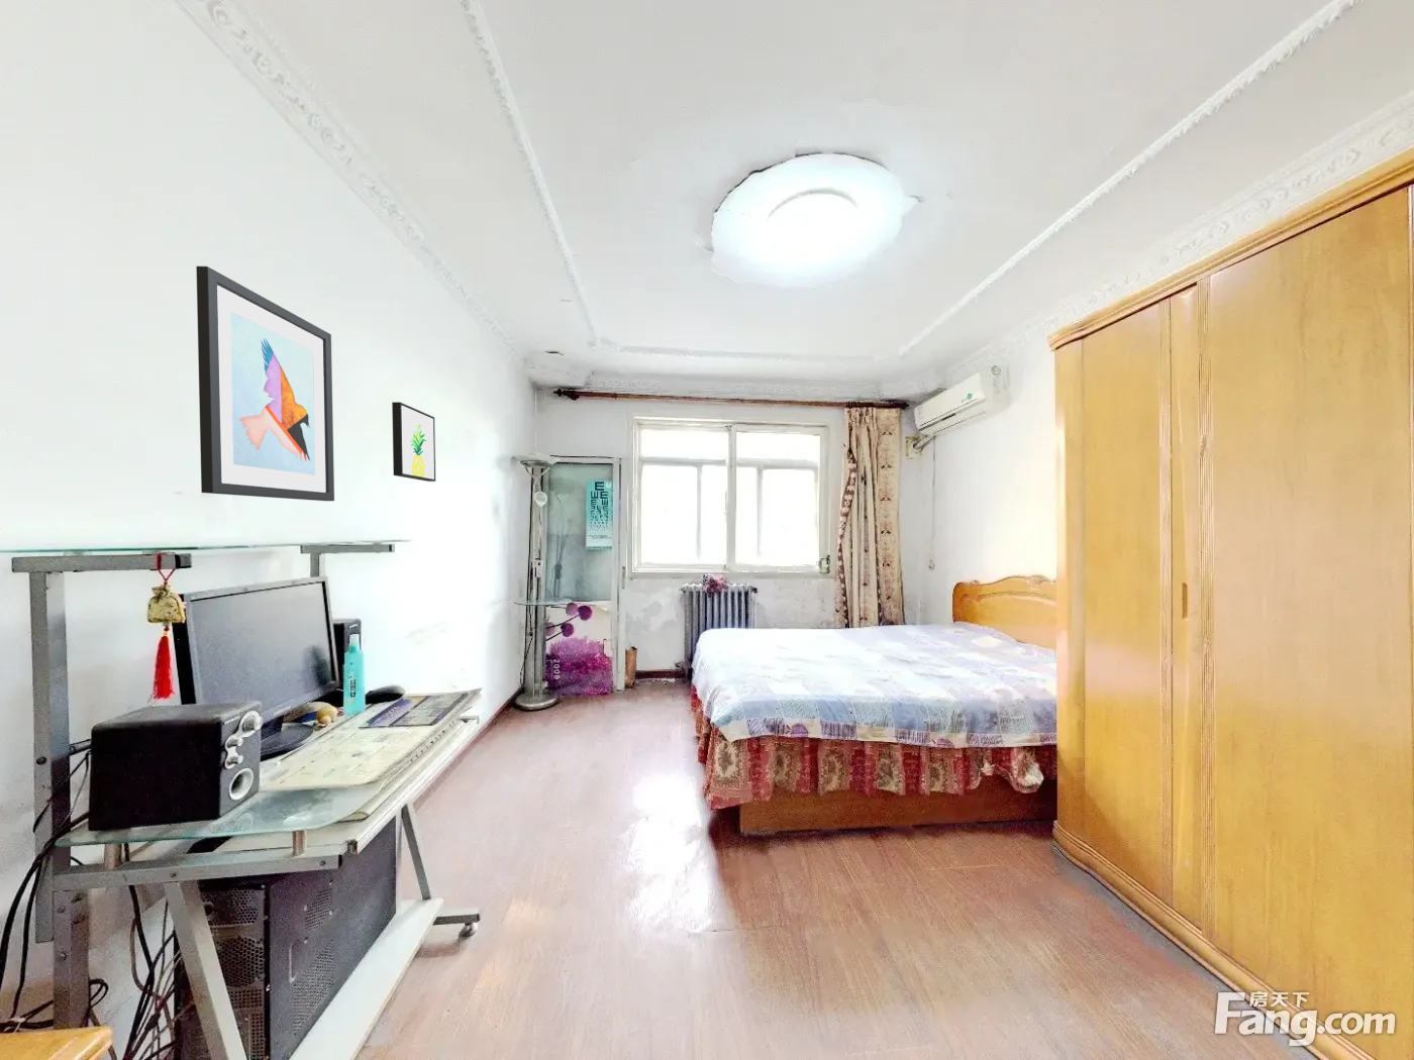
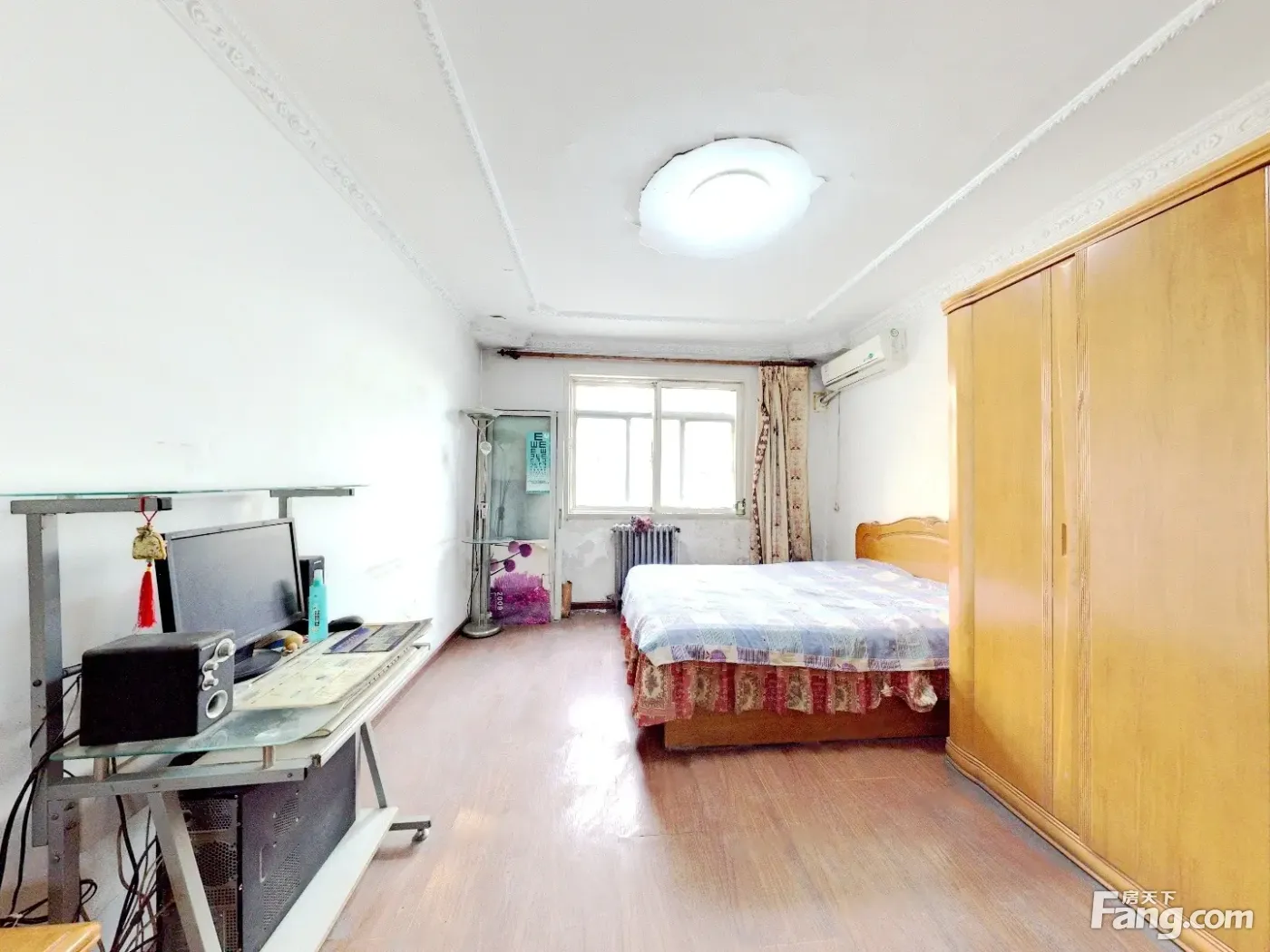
- wall art (276, 401)
- wall art (415, 444)
